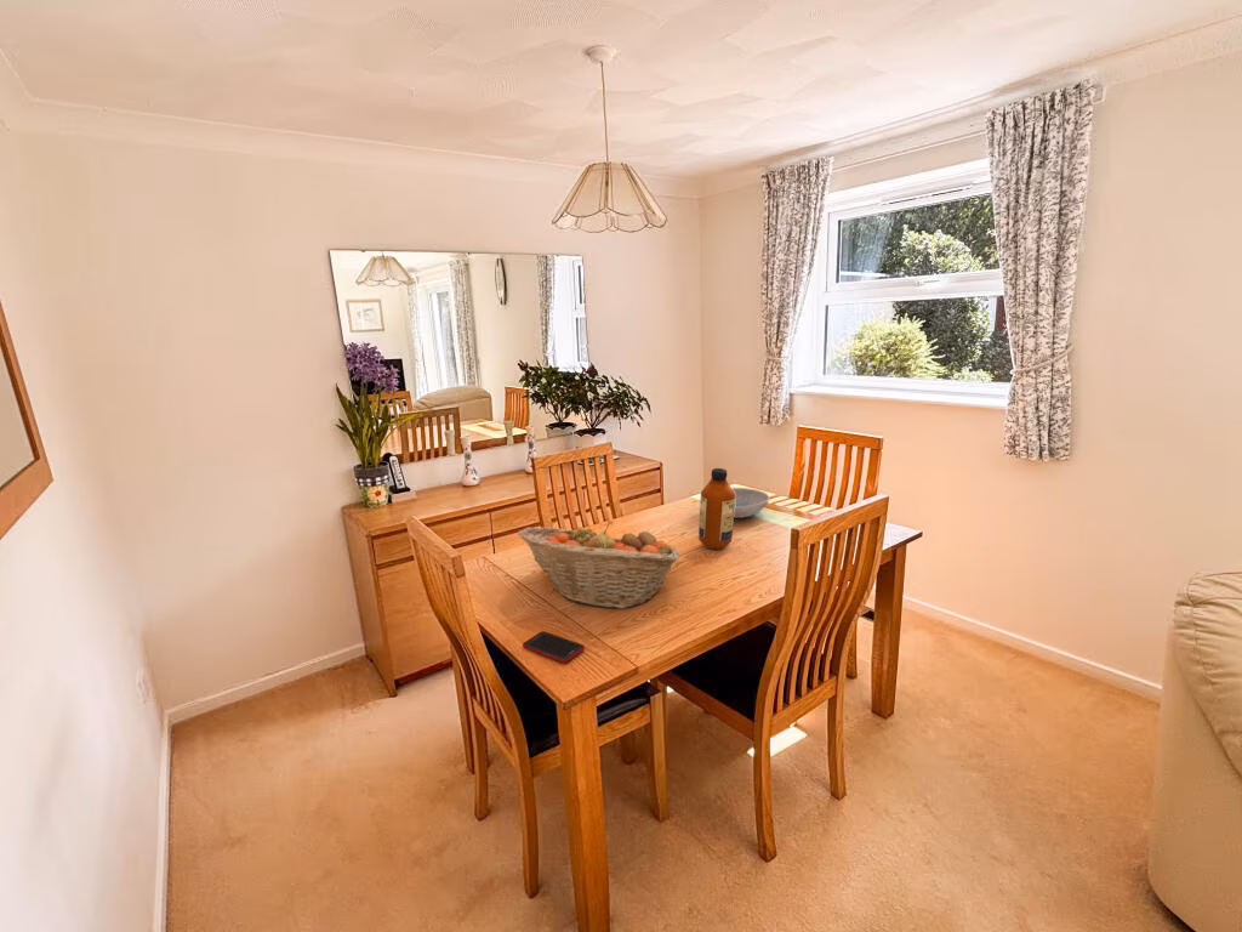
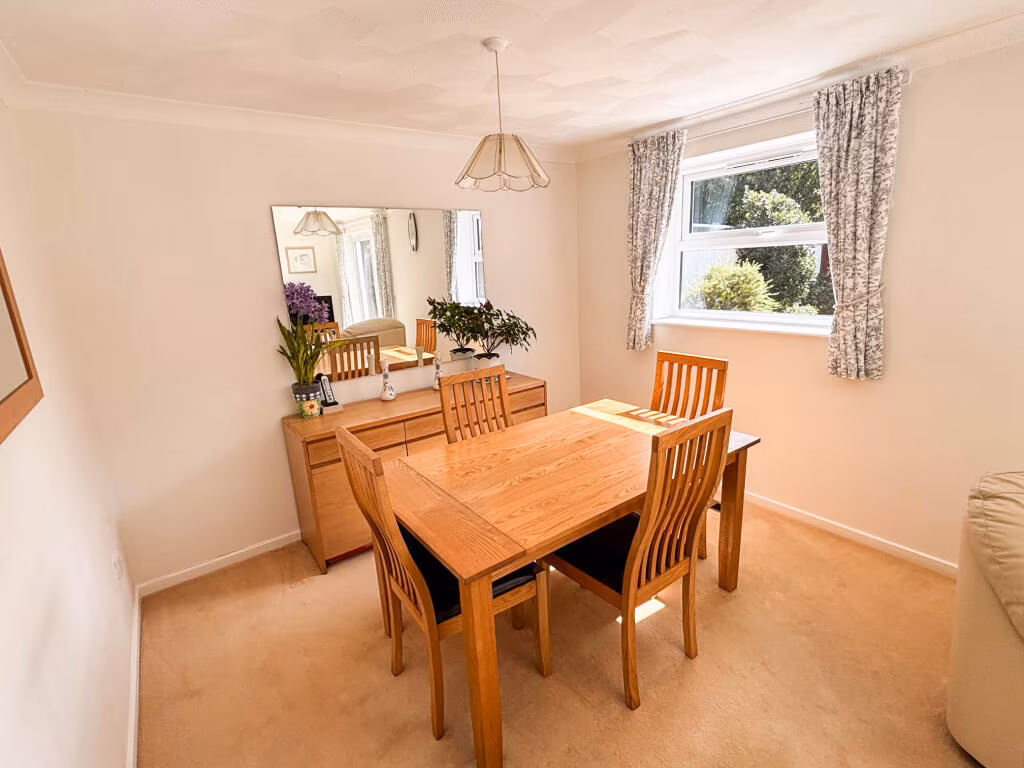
- fruit basket (598, 555)
- bottle (716, 508)
- cell phone (553, 646)
- dish (736, 505)
